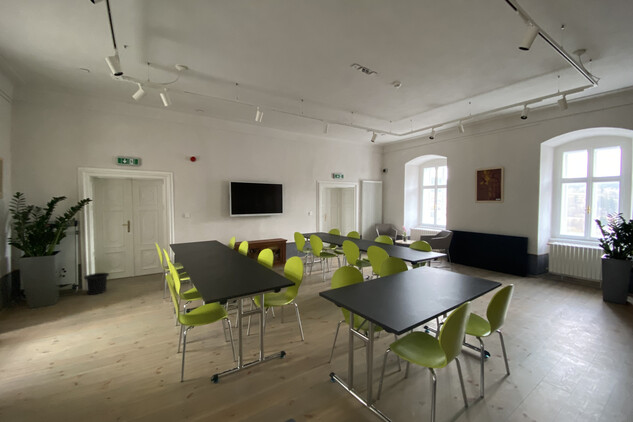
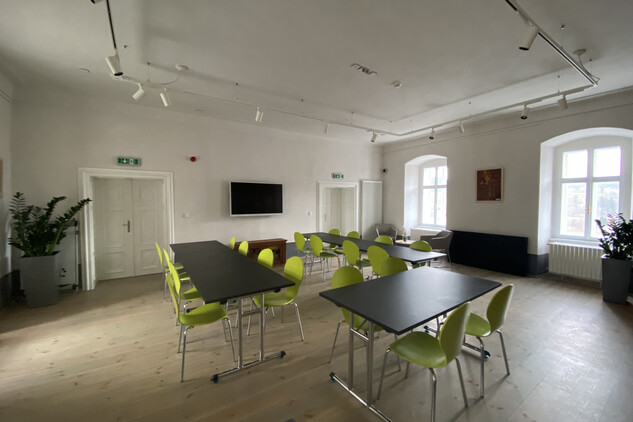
- trash can (96, 283)
